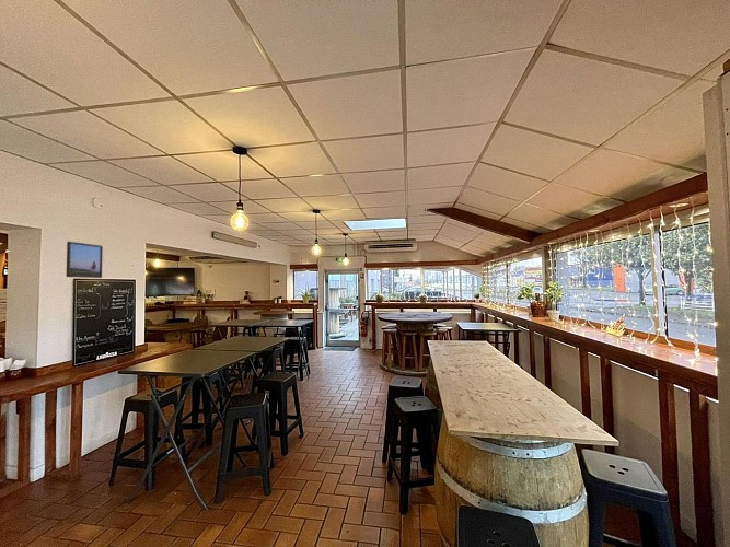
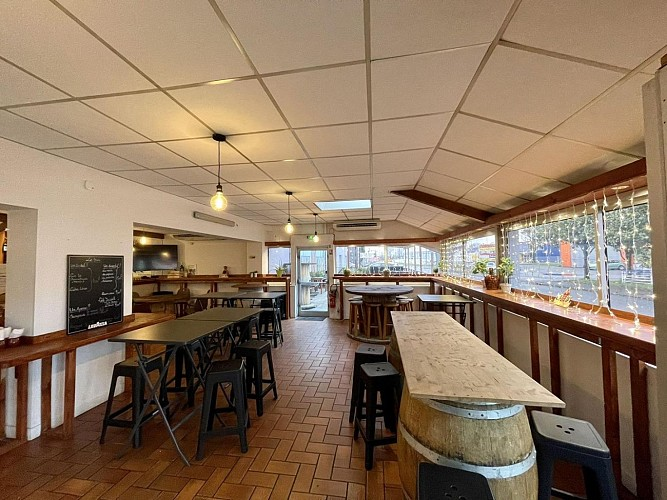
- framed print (84, 260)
